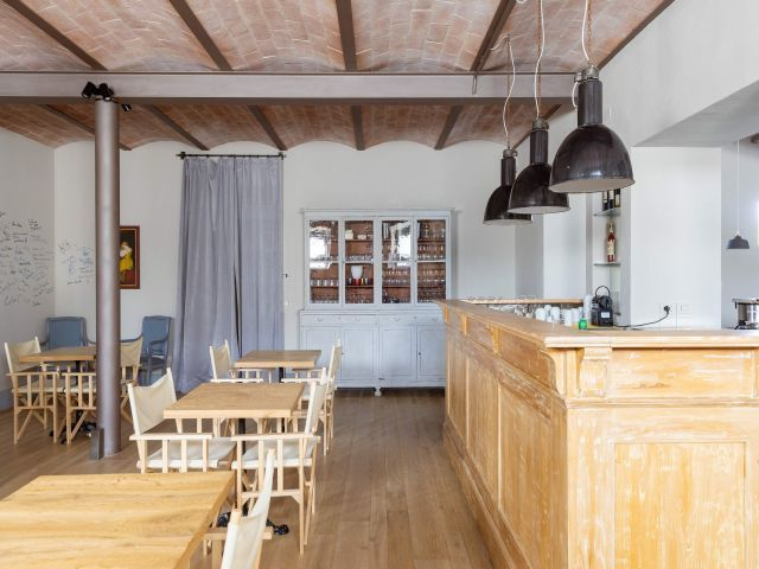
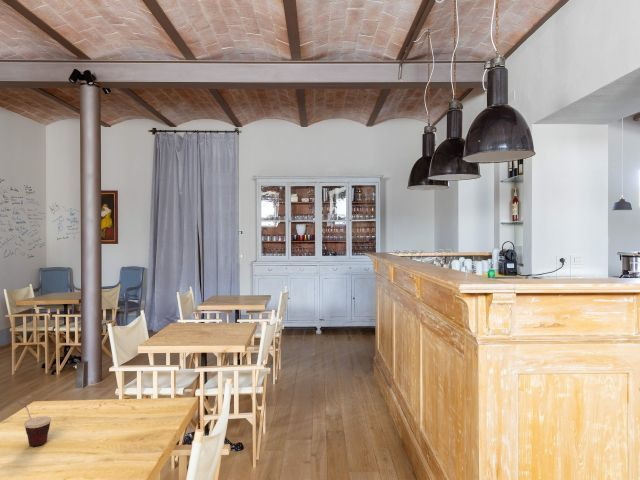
+ cup (31, 422)
